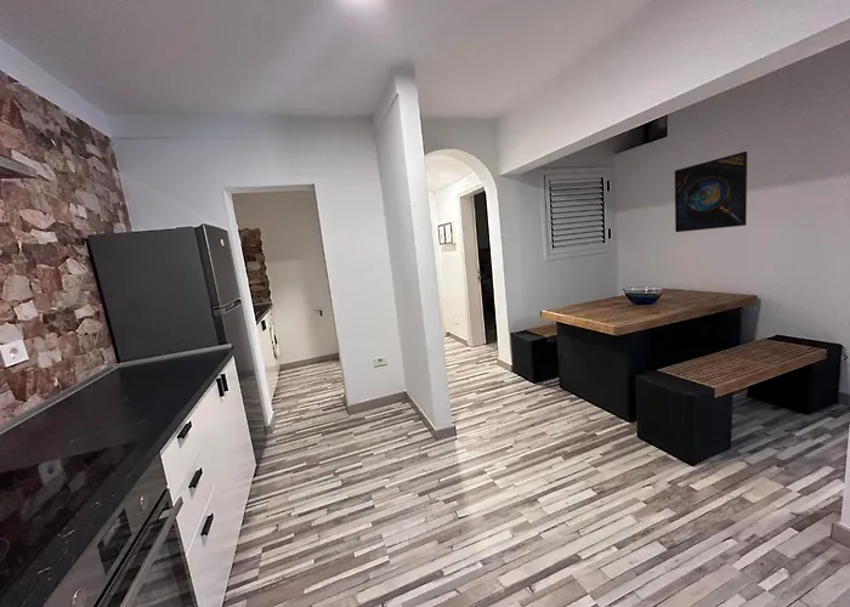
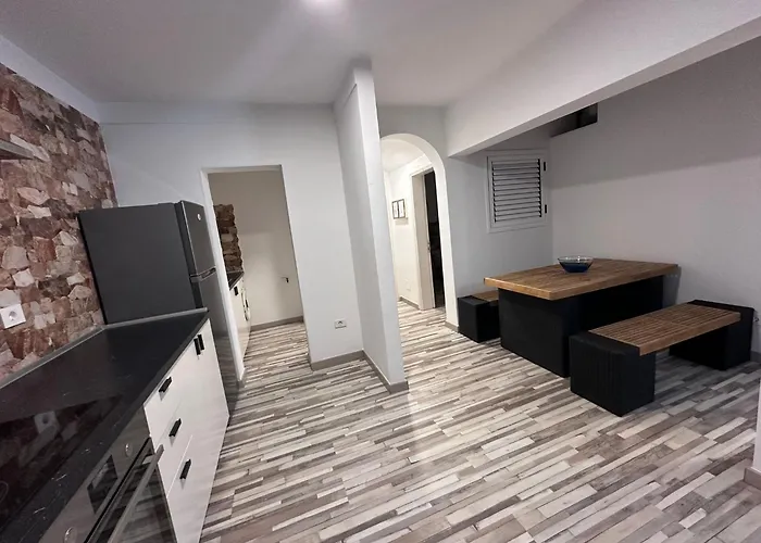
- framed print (707, 195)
